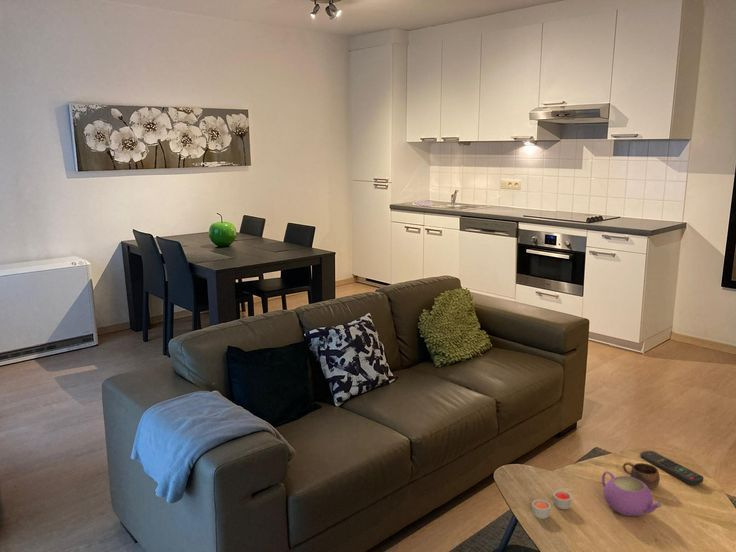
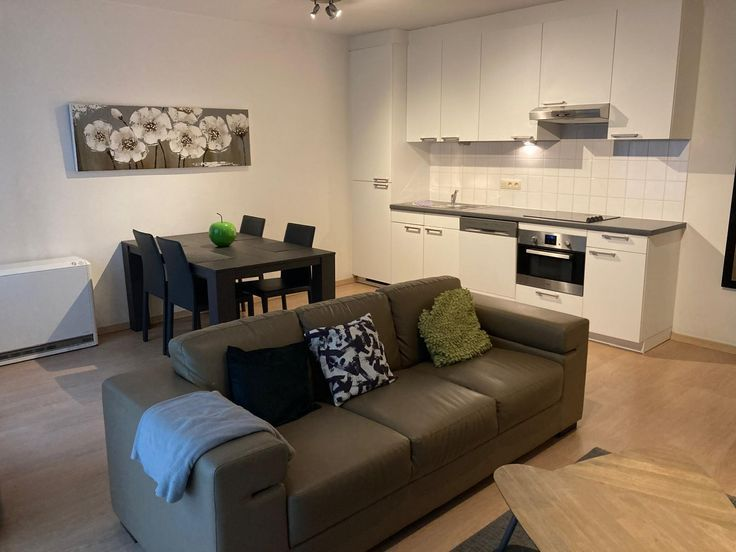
- remote control (670, 466)
- cup (641, 473)
- teapot (629, 497)
- candle (550, 505)
